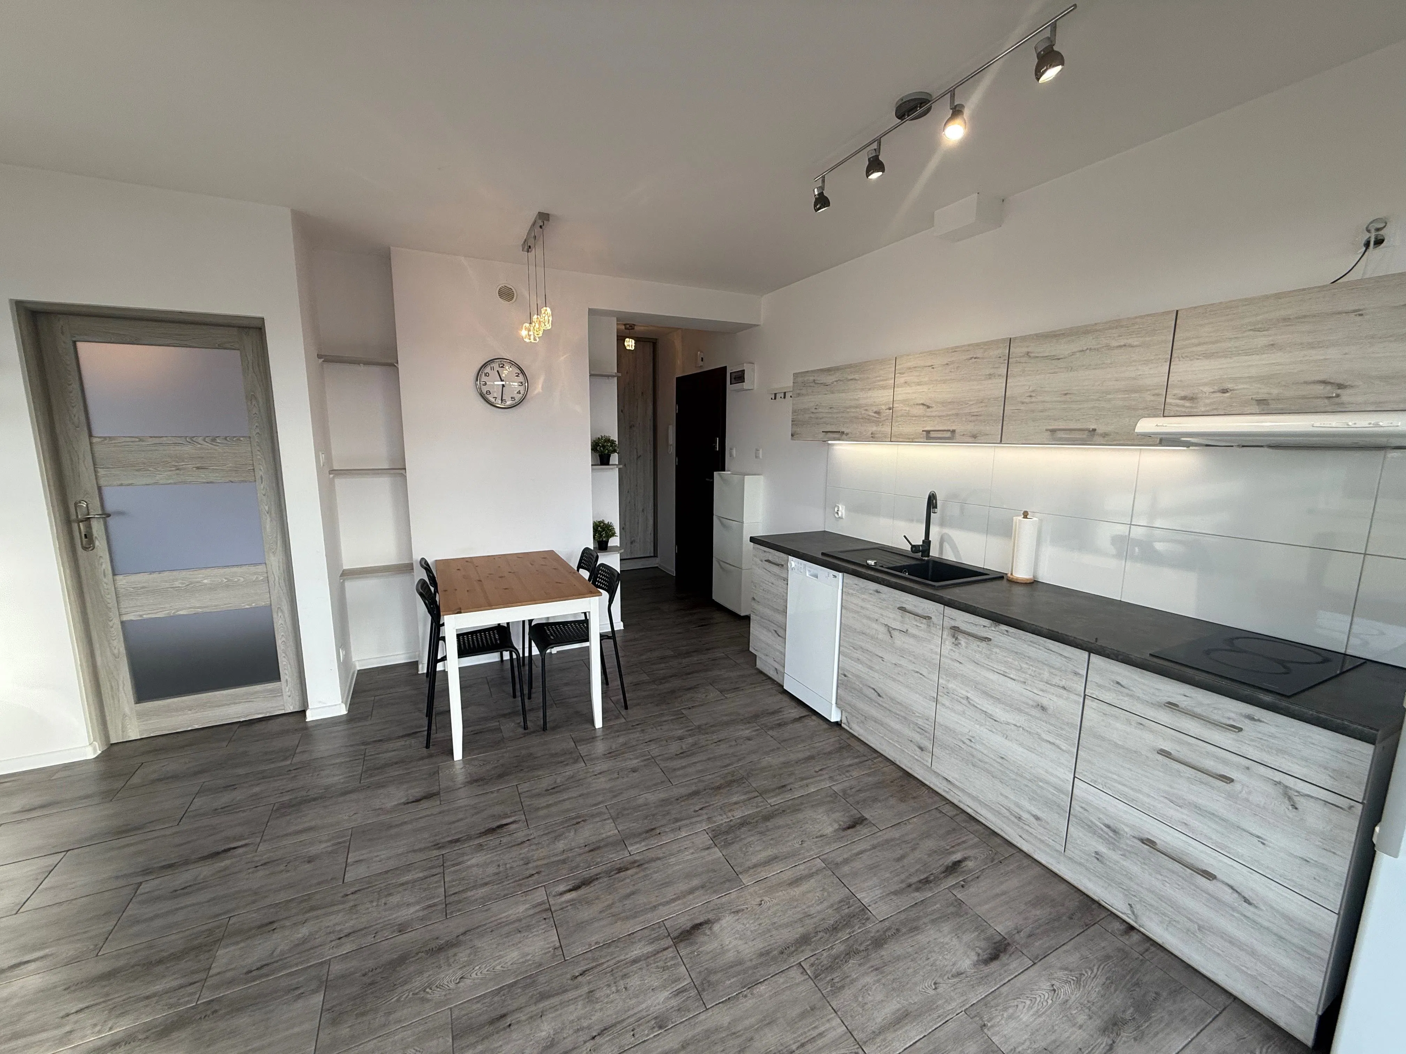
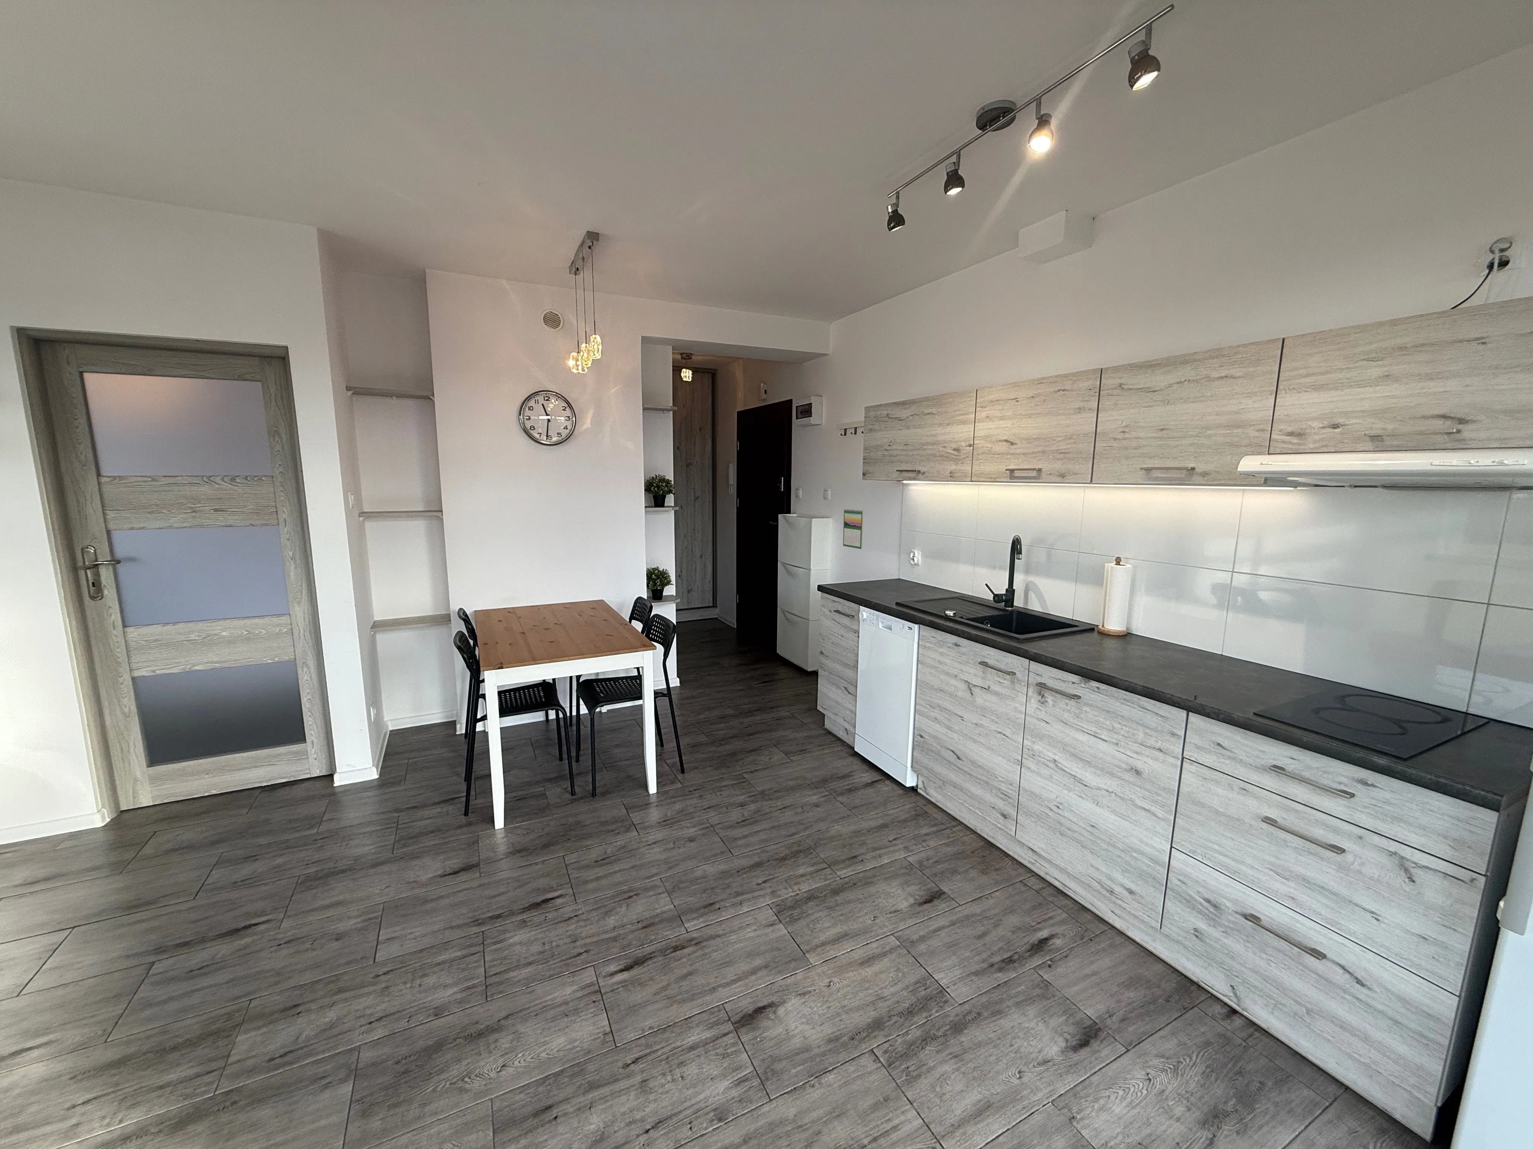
+ calendar (853, 527)
